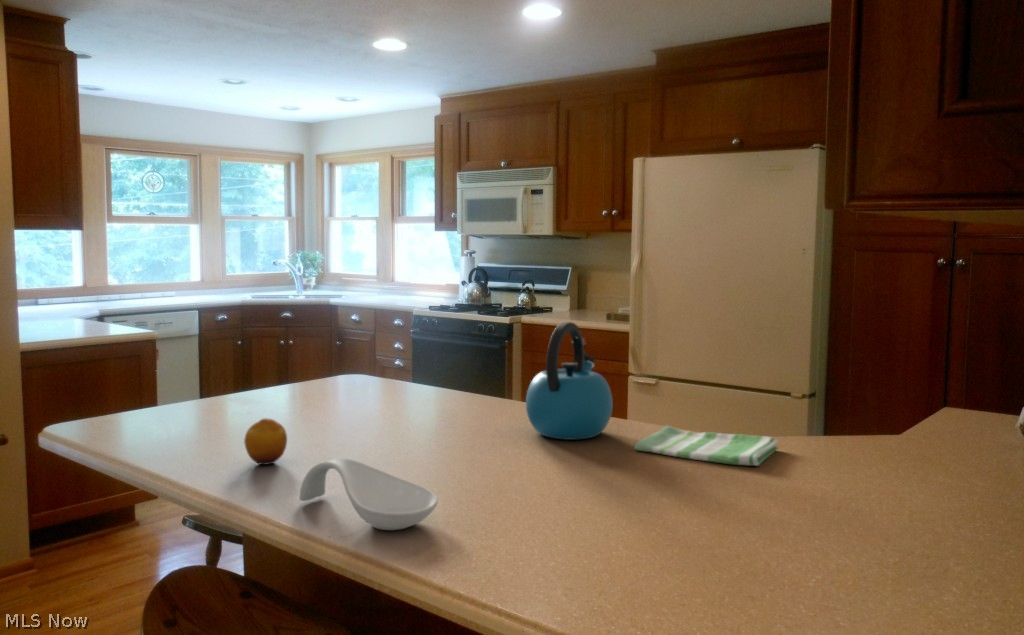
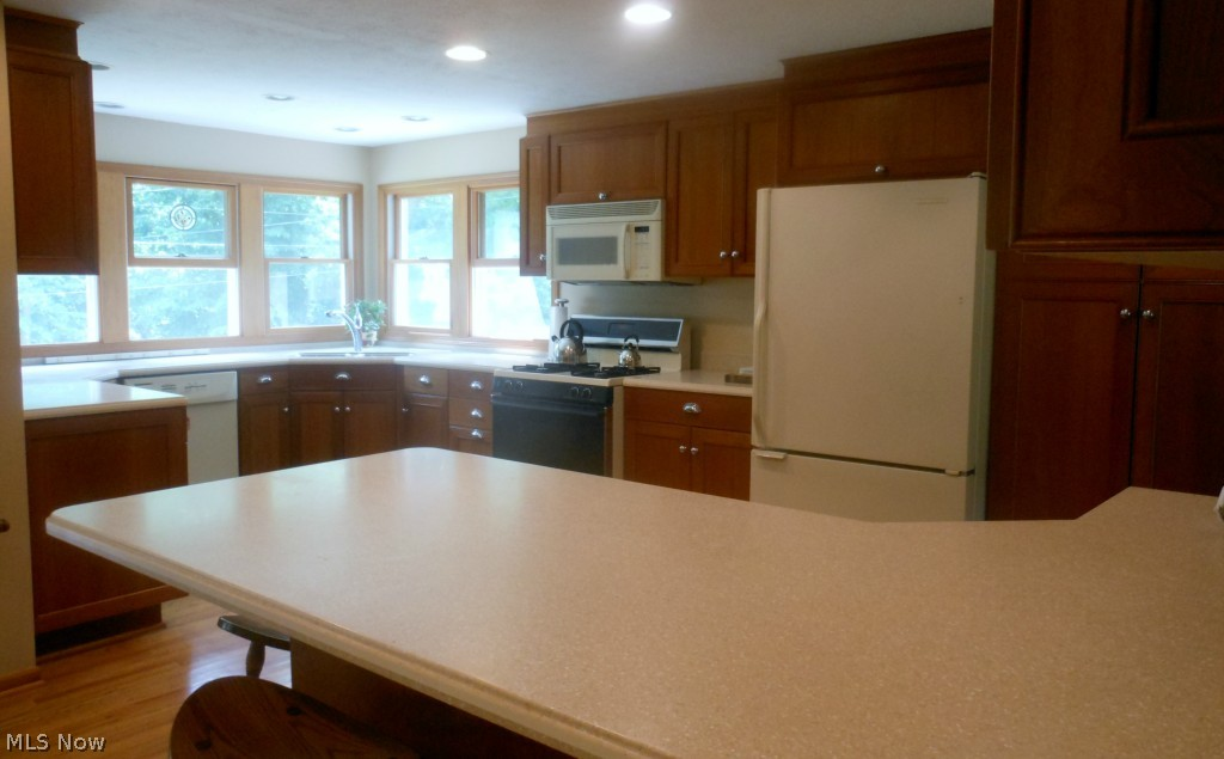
- dish towel (707, 444)
- fruit (266, 440)
- kettle (571, 377)
- spoon rest (364, 490)
